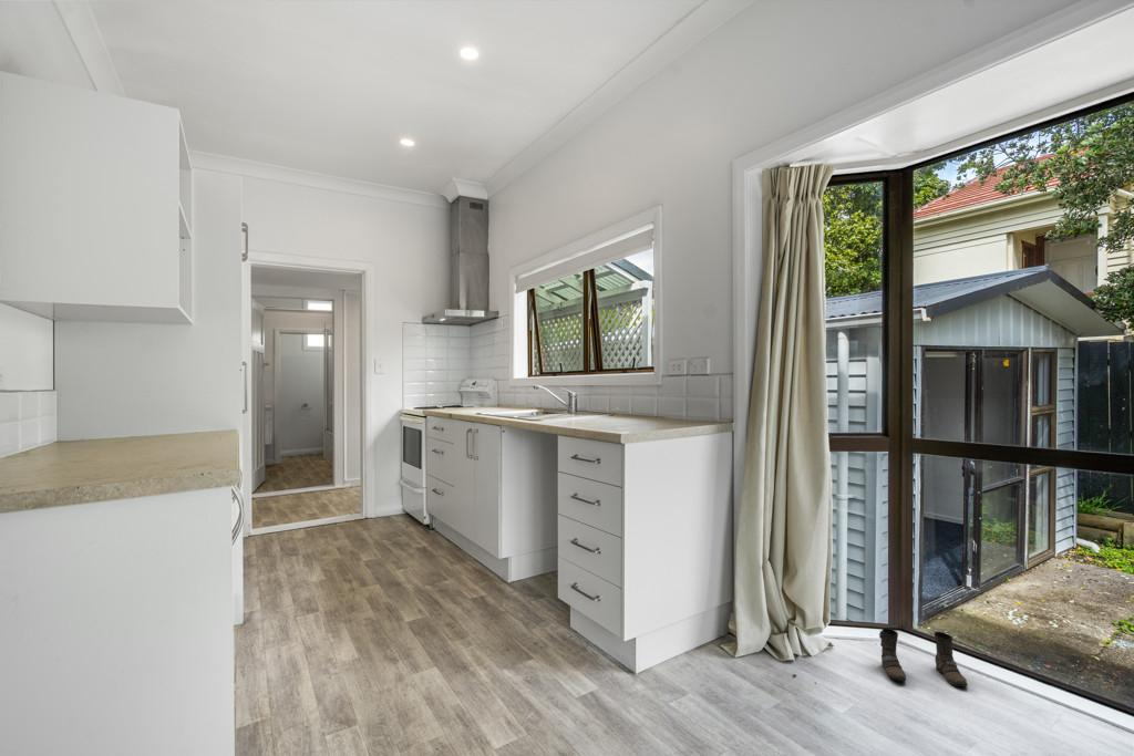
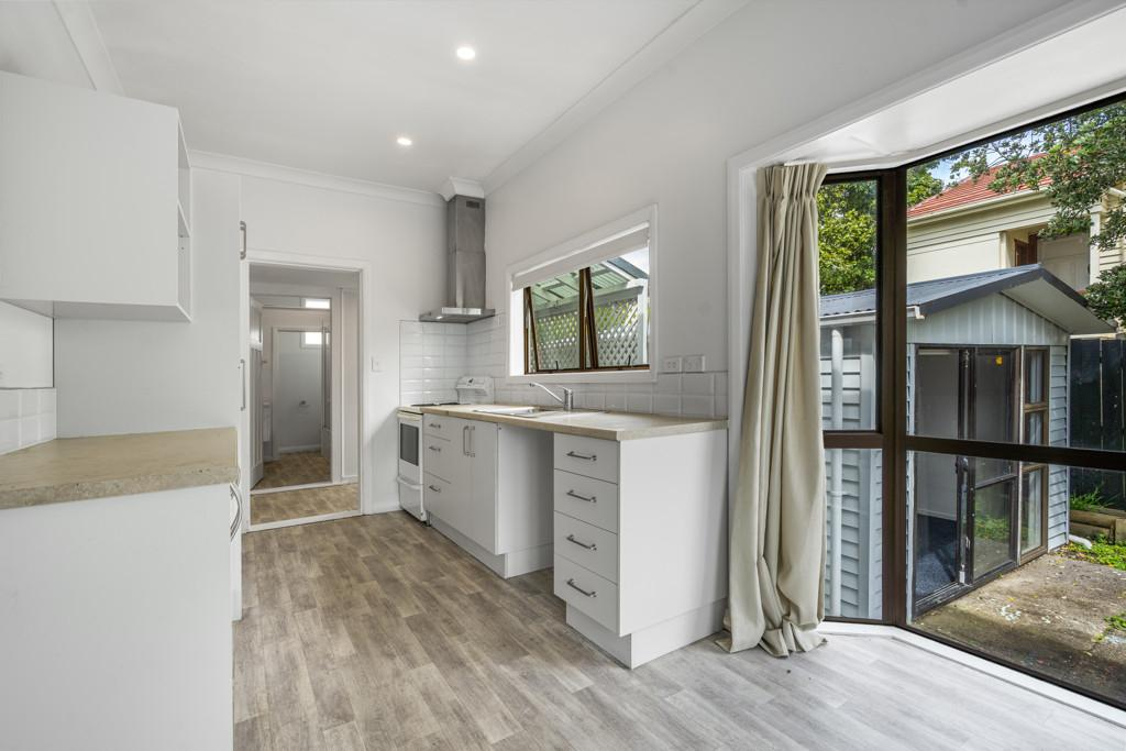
- boots (936, 657)
